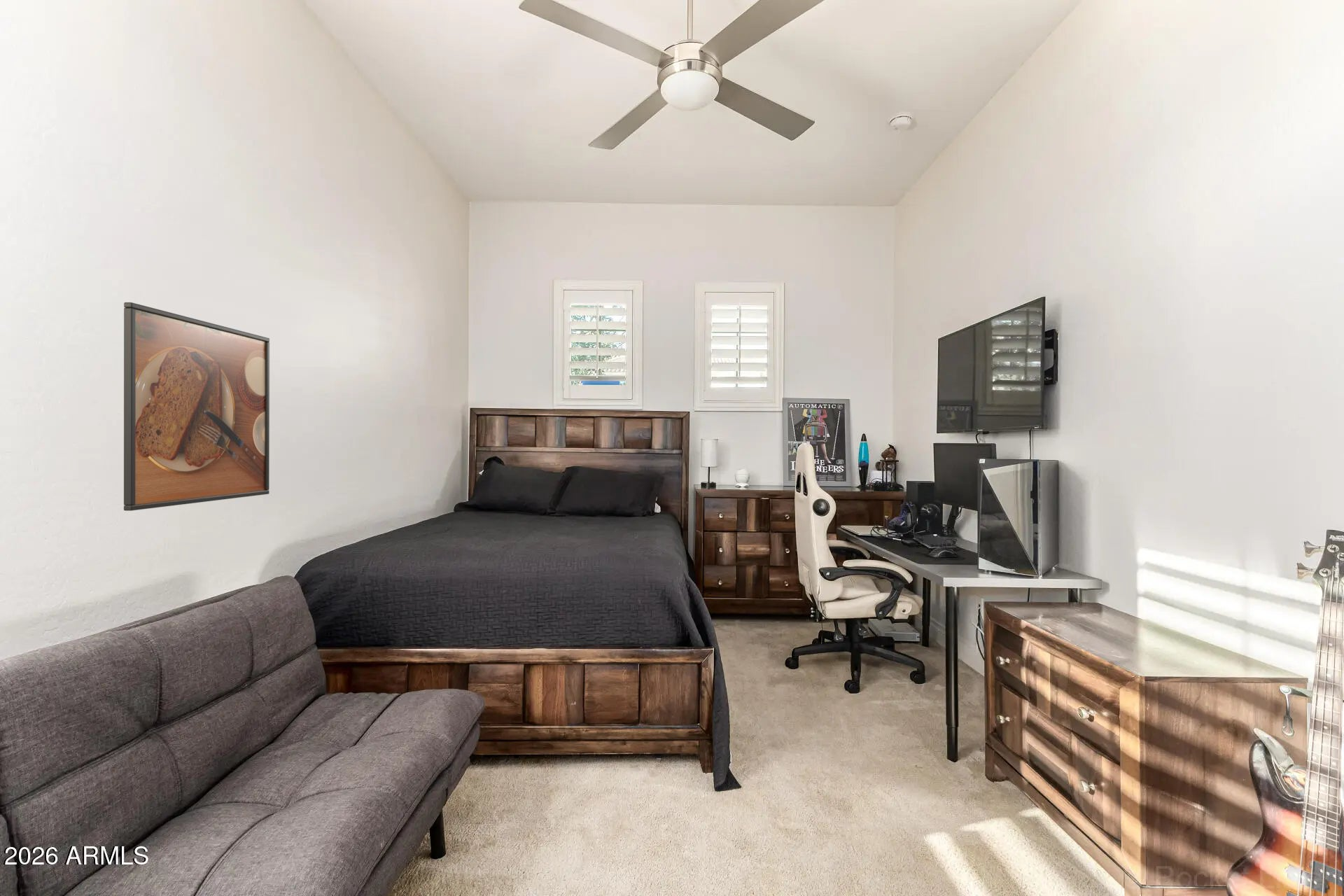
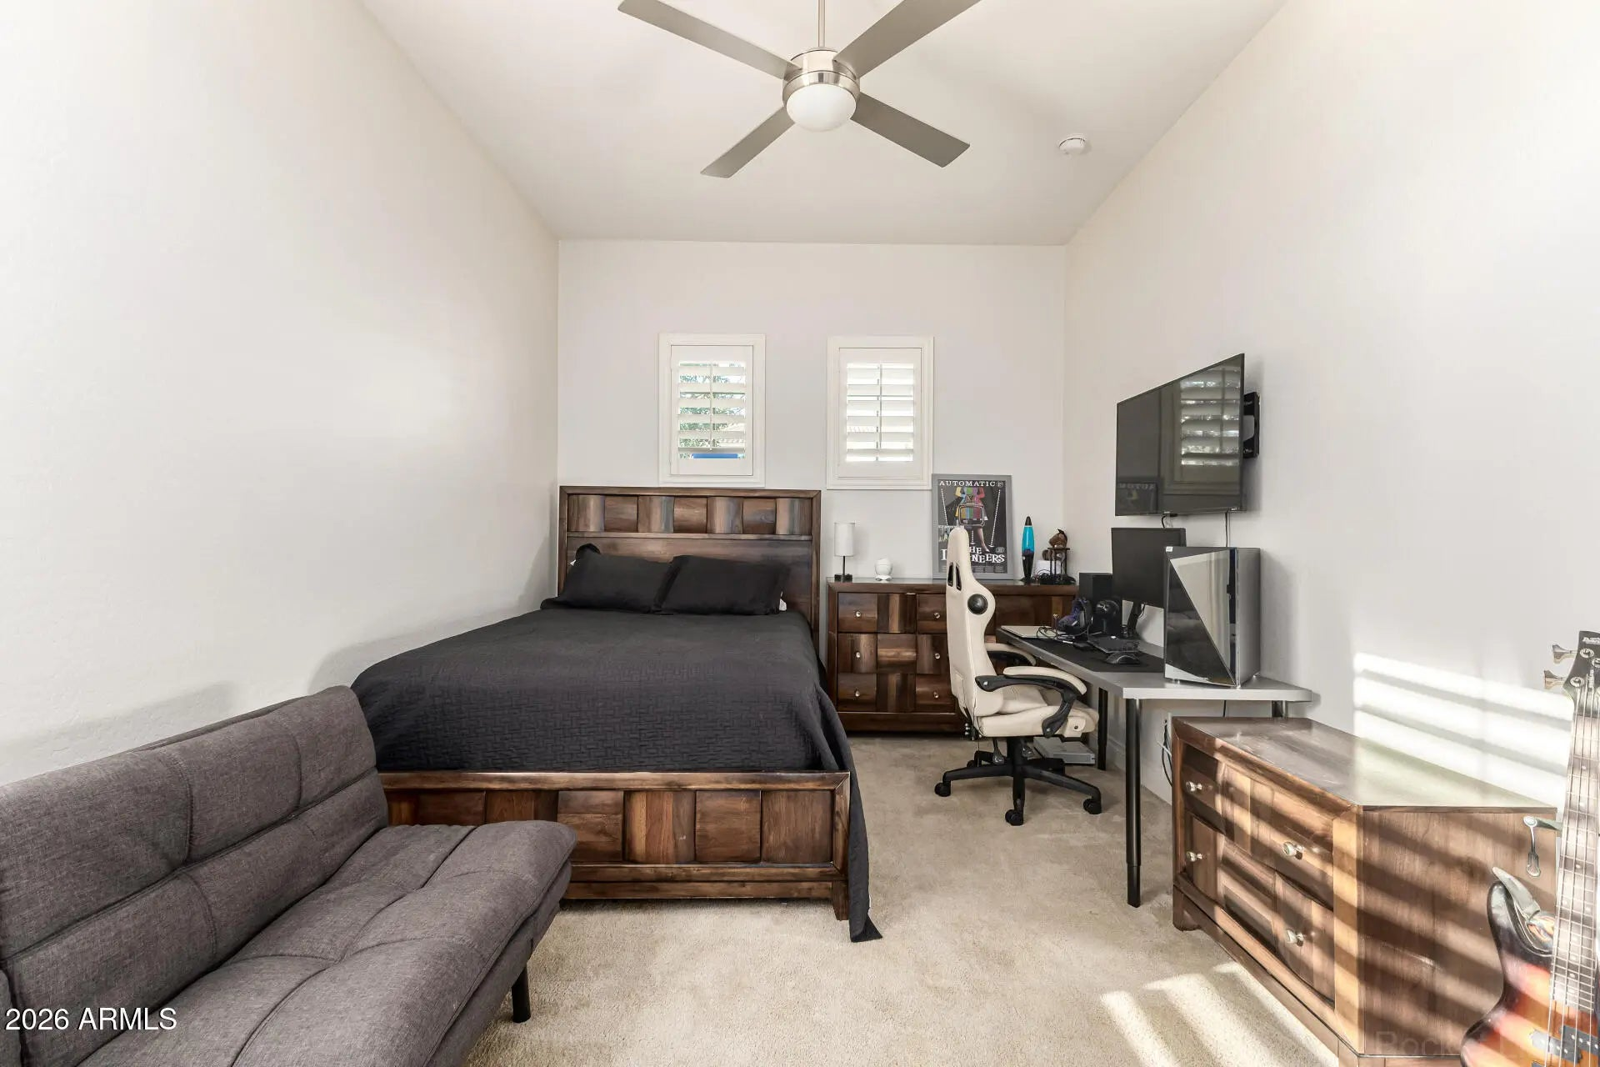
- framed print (206, 412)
